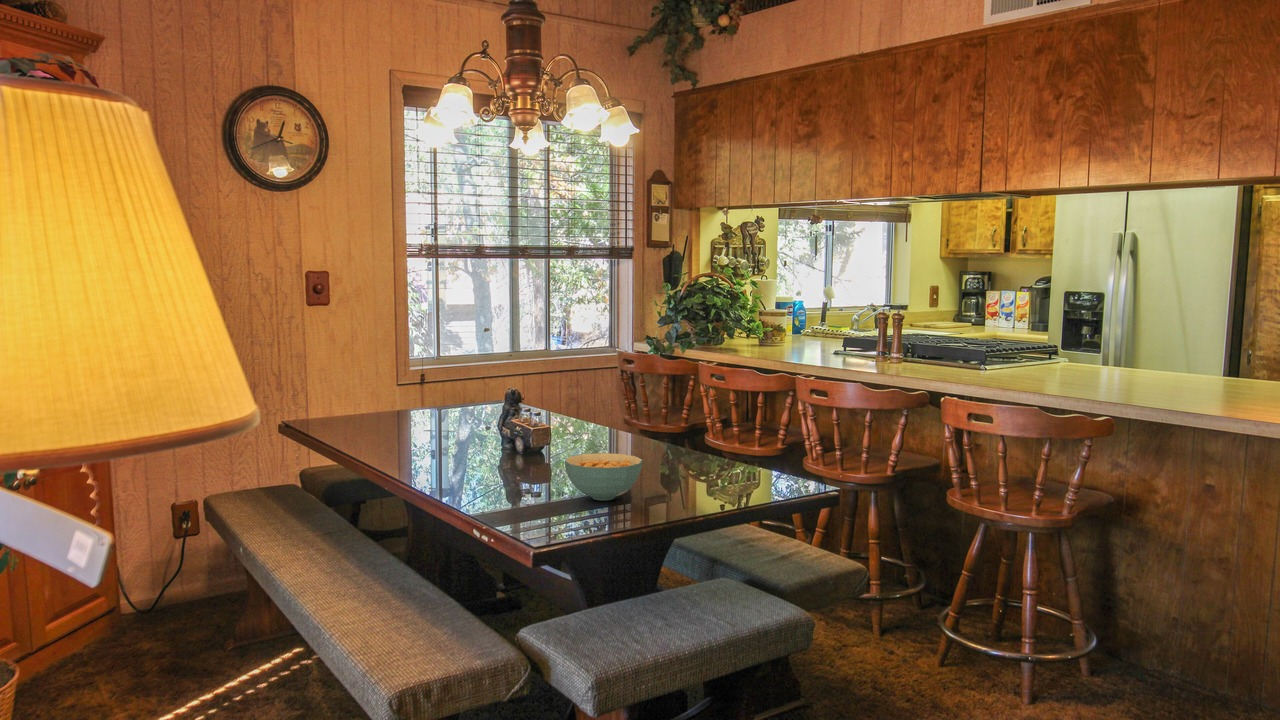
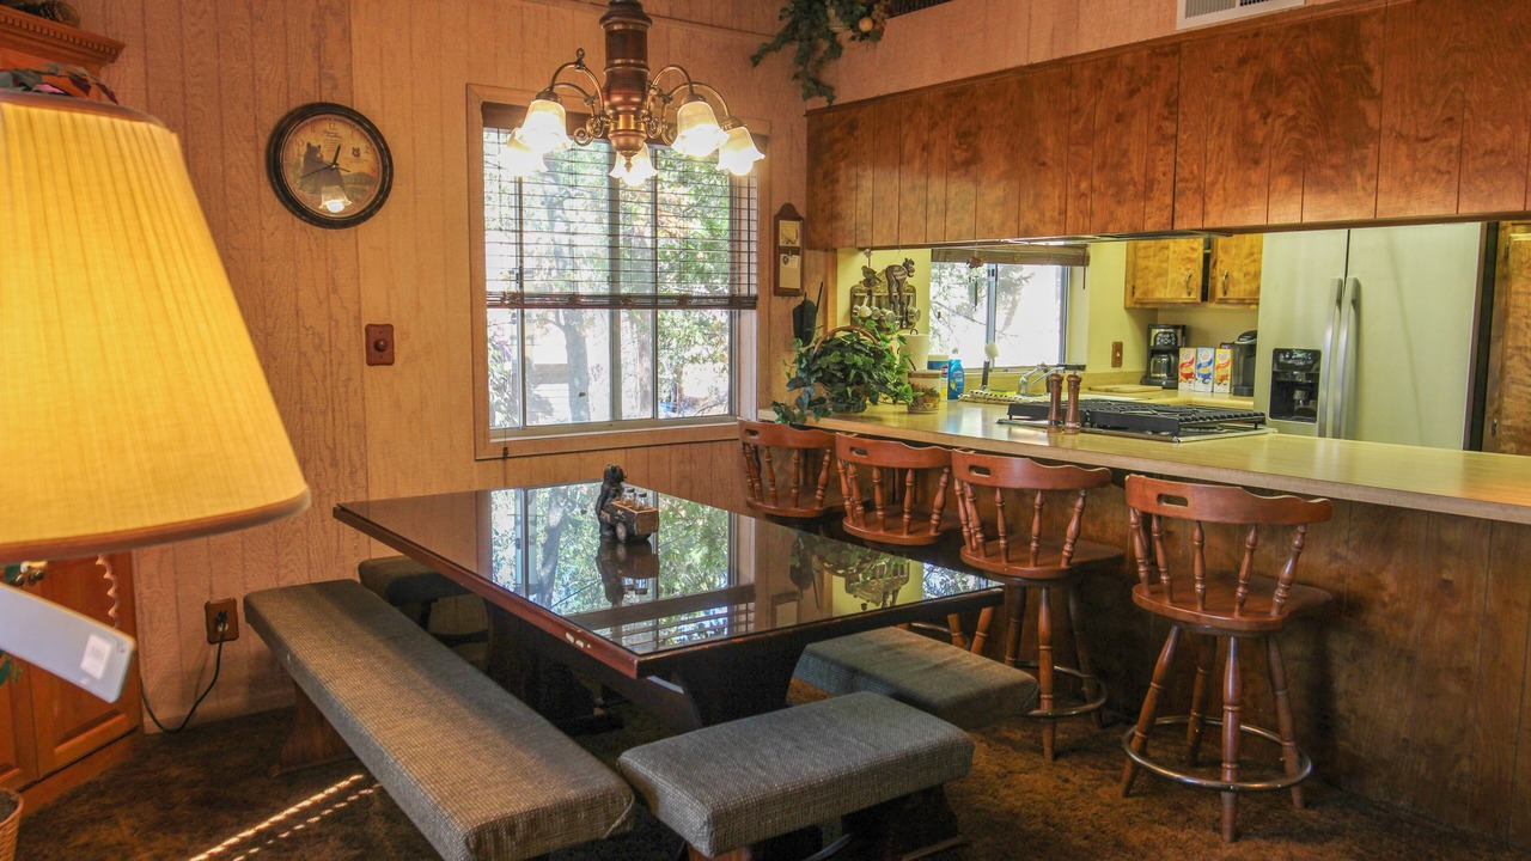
- cereal bowl (603, 478)
